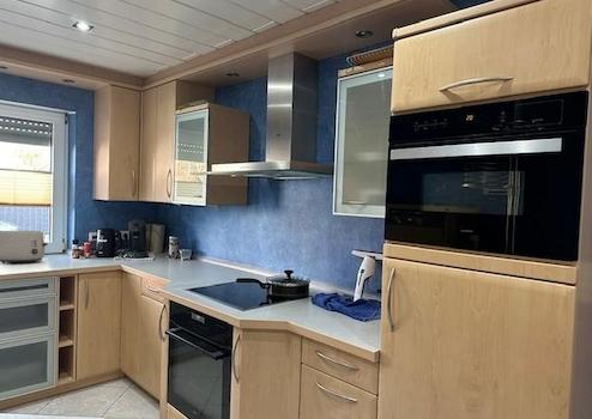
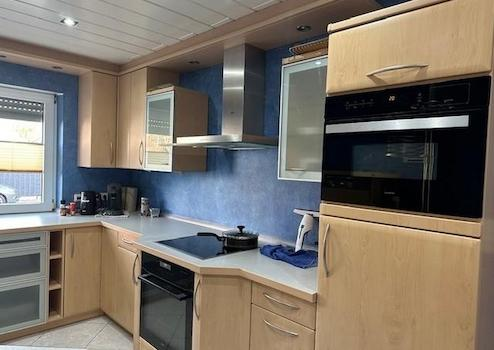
- toaster (19, 247)
